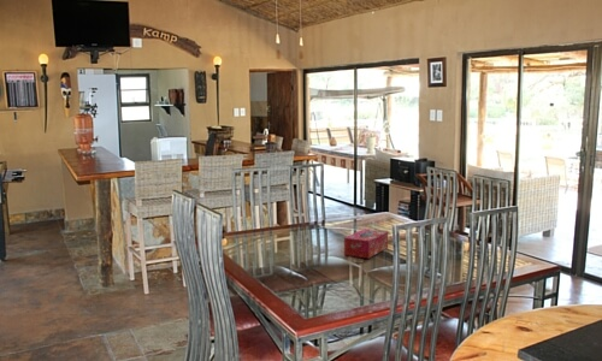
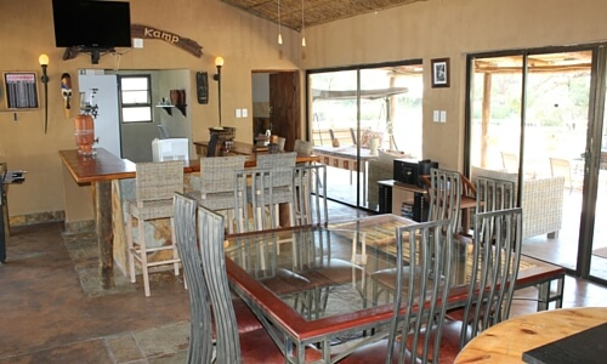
- tissue box (366, 242)
